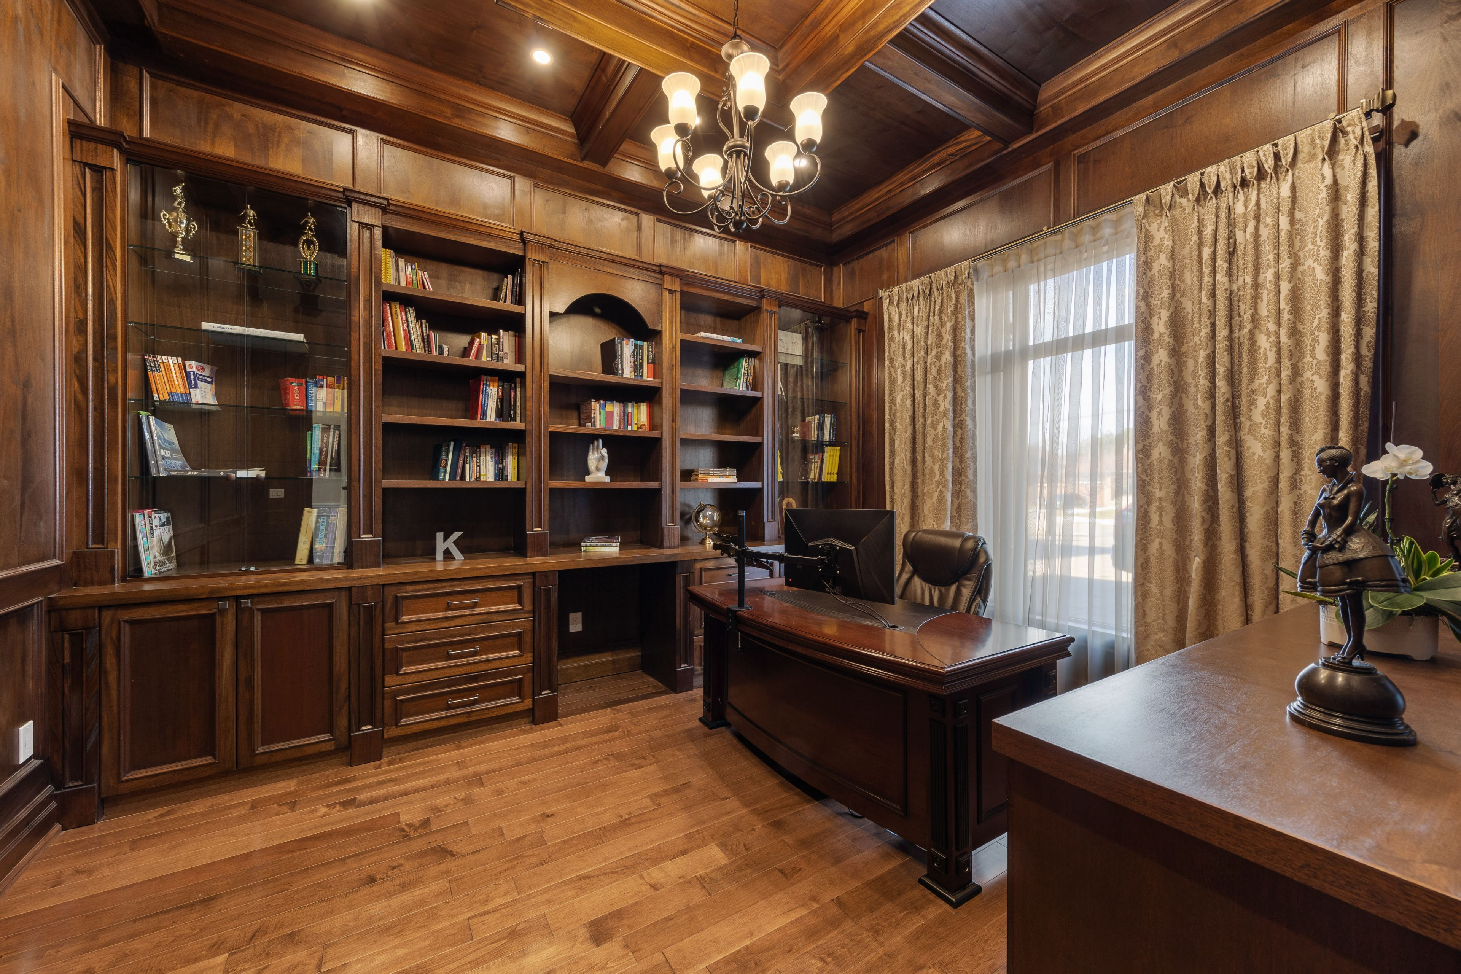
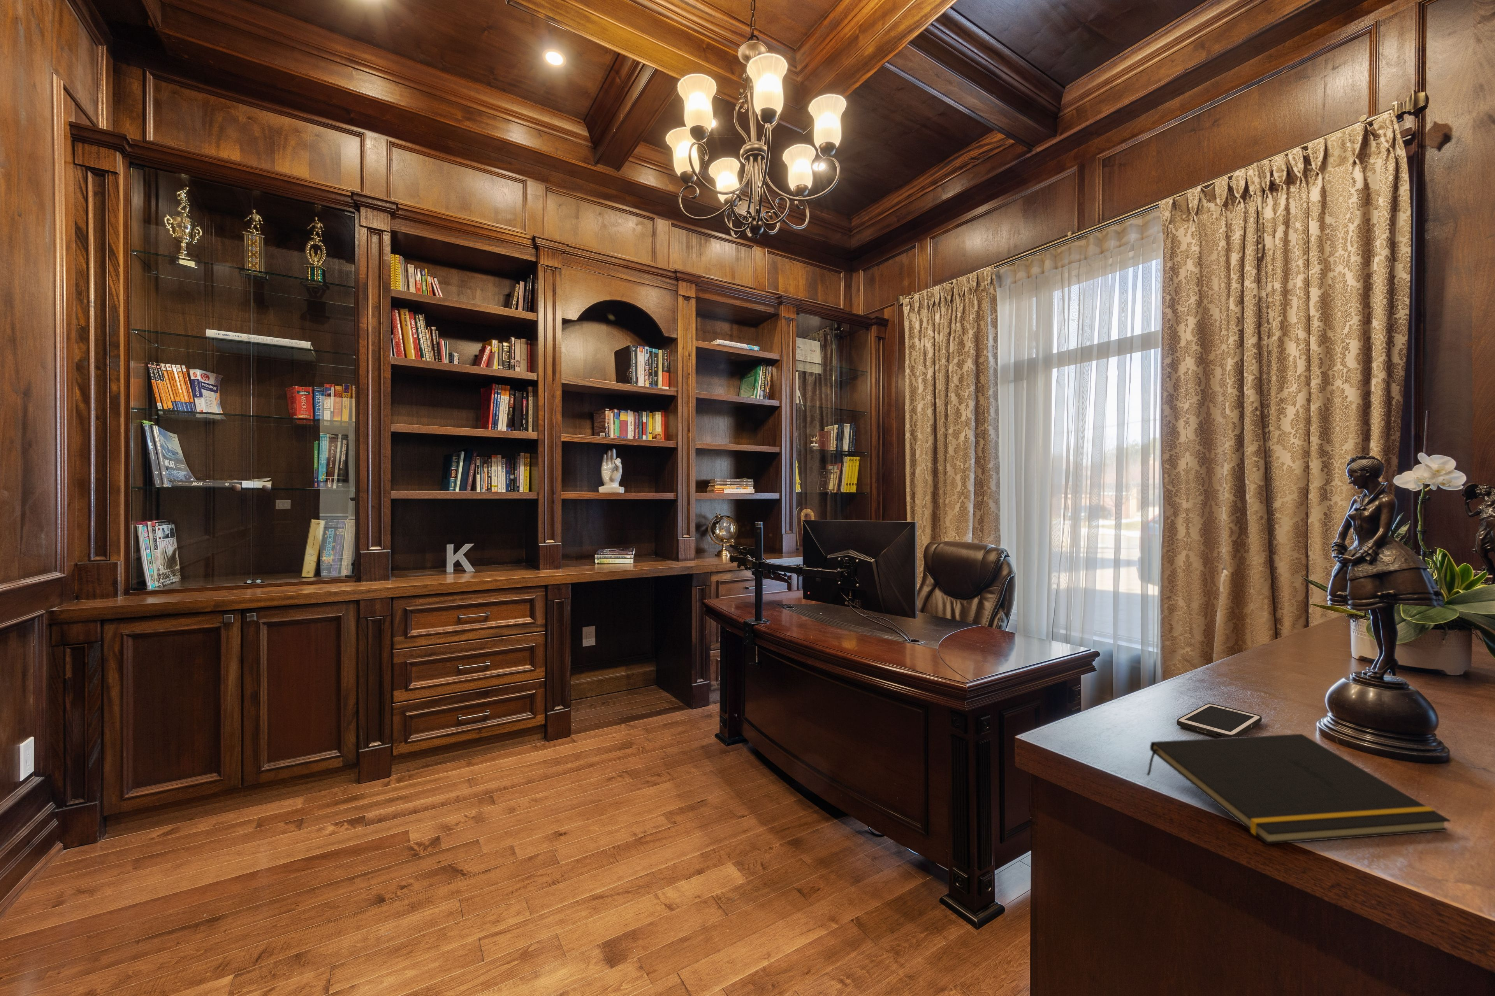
+ notepad (1286, 781)
+ cell phone (1219, 720)
